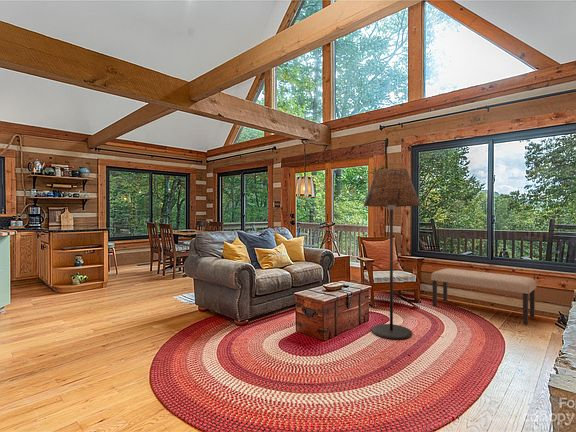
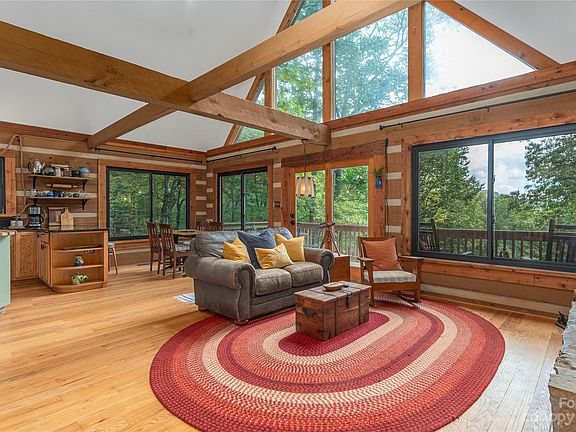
- floor lamp (391, 251)
- bench (480, 286)
